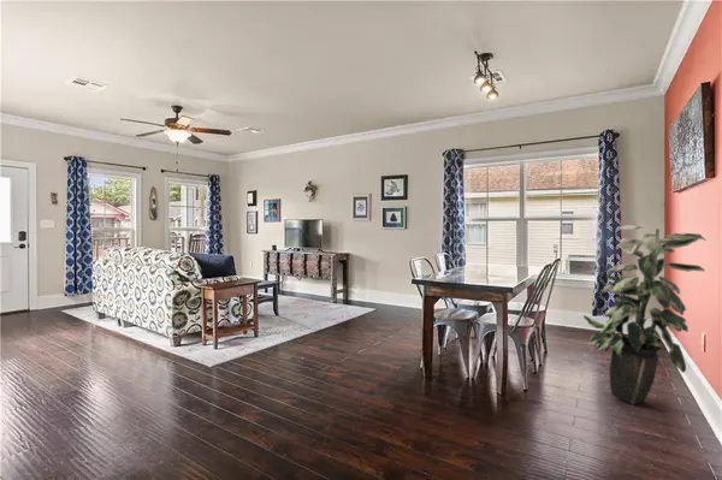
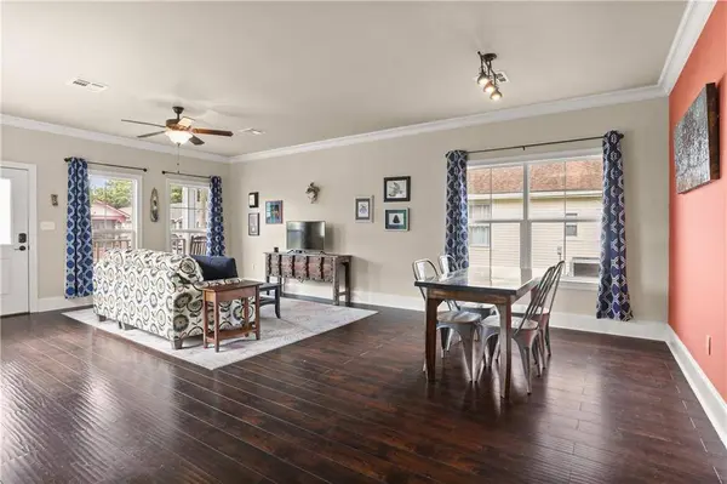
- indoor plant (640, 313)
